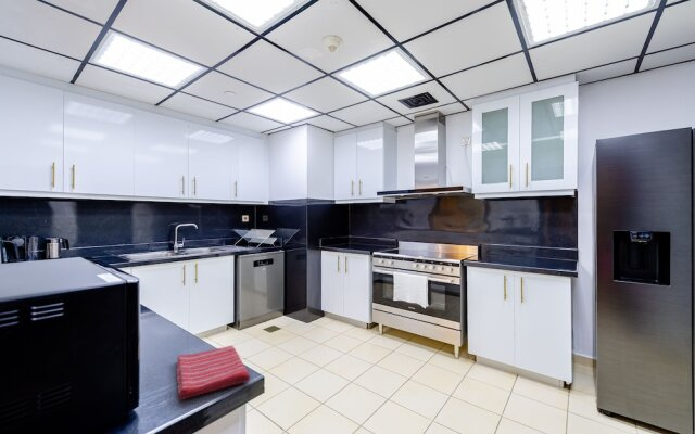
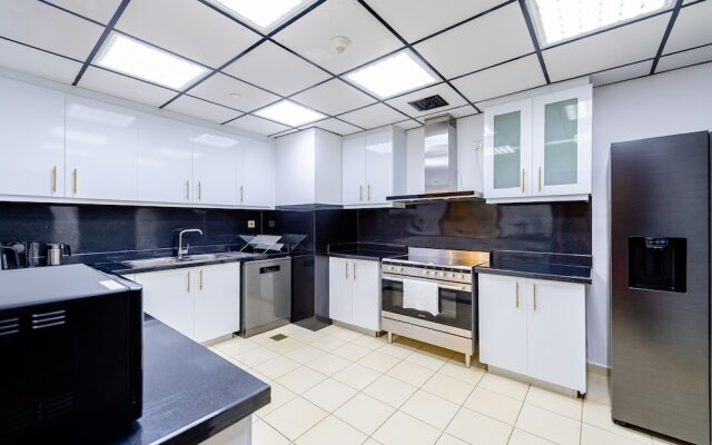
- dish towel (211, 367)
